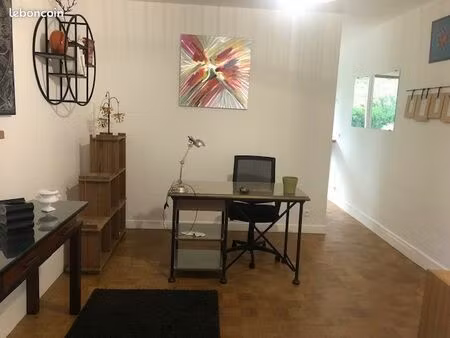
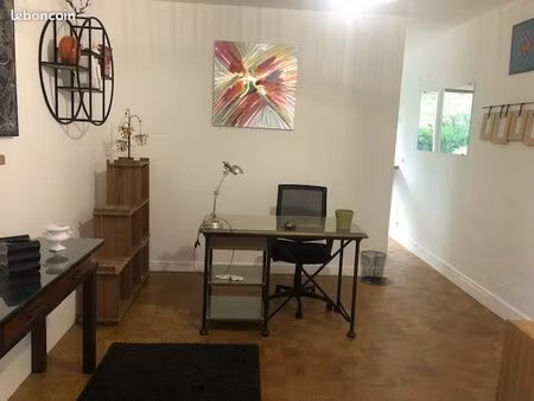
+ waste bin (371, 267)
